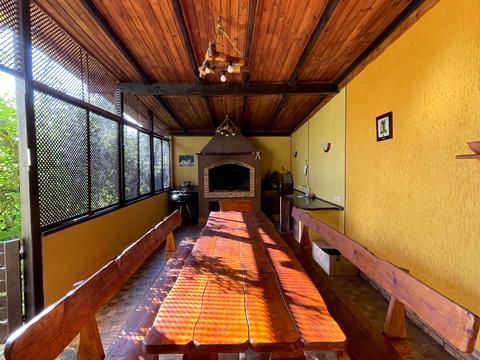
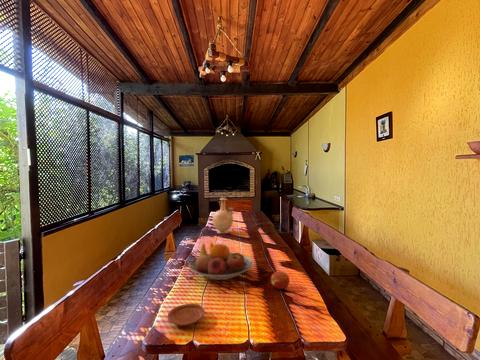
+ apple (280, 279)
+ plate (186, 316)
+ fruit bowl (221, 260)
+ vase (223, 212)
